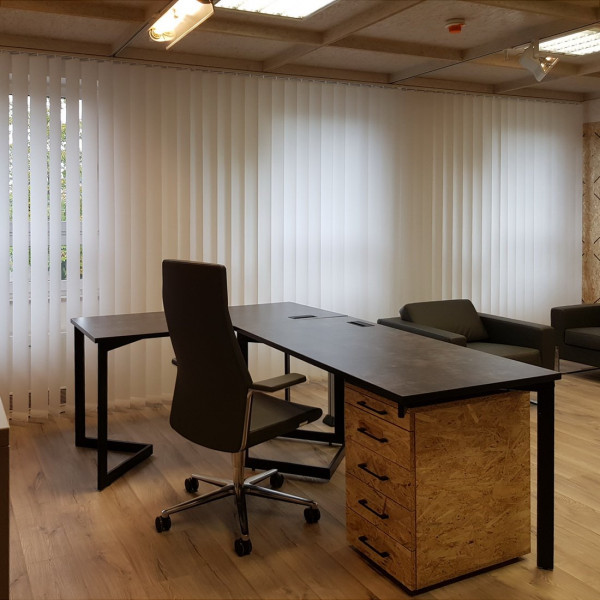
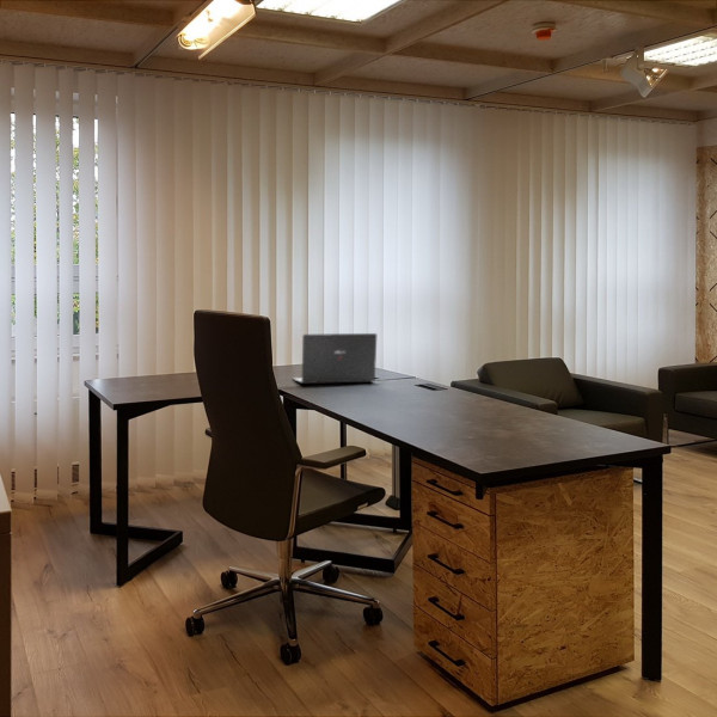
+ laptop (333, 357)
